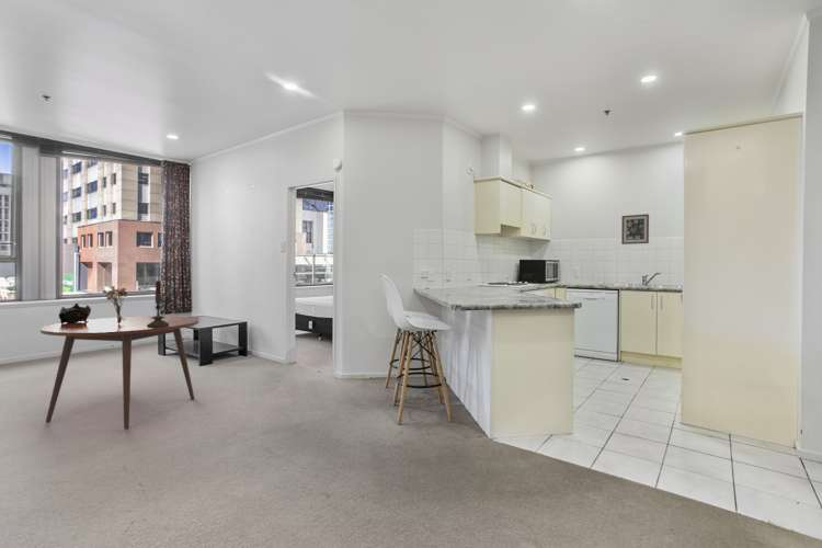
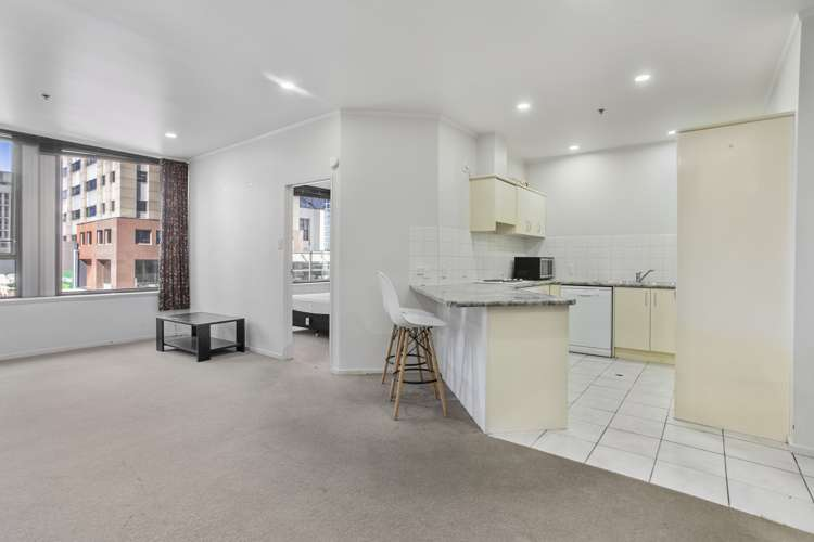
- candle (158, 302)
- wall art (635, 229)
- dining table (126, 366)
- bouquet (115, 304)
- decorative bowl (75, 313)
